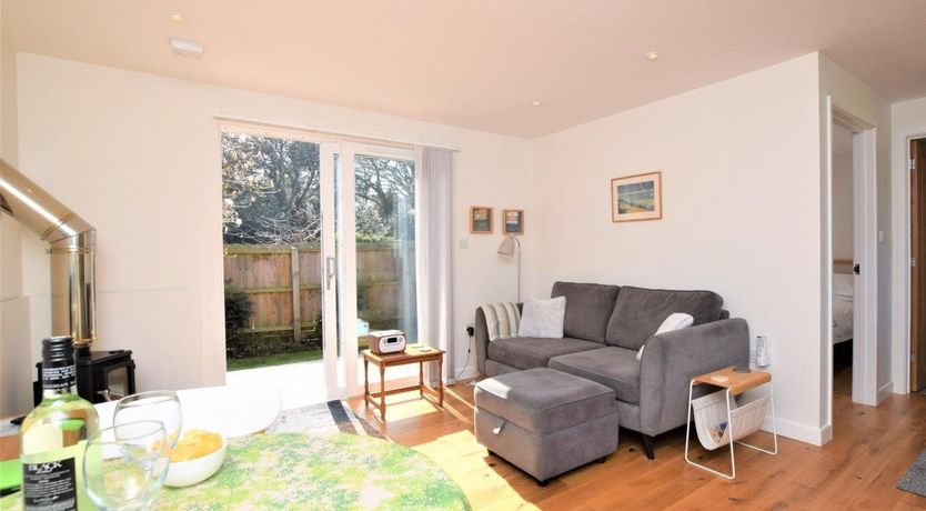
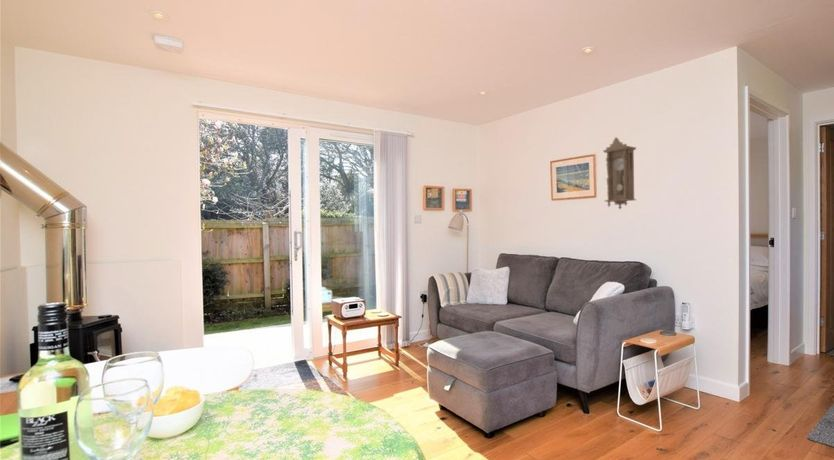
+ pendulum clock (619, 173)
